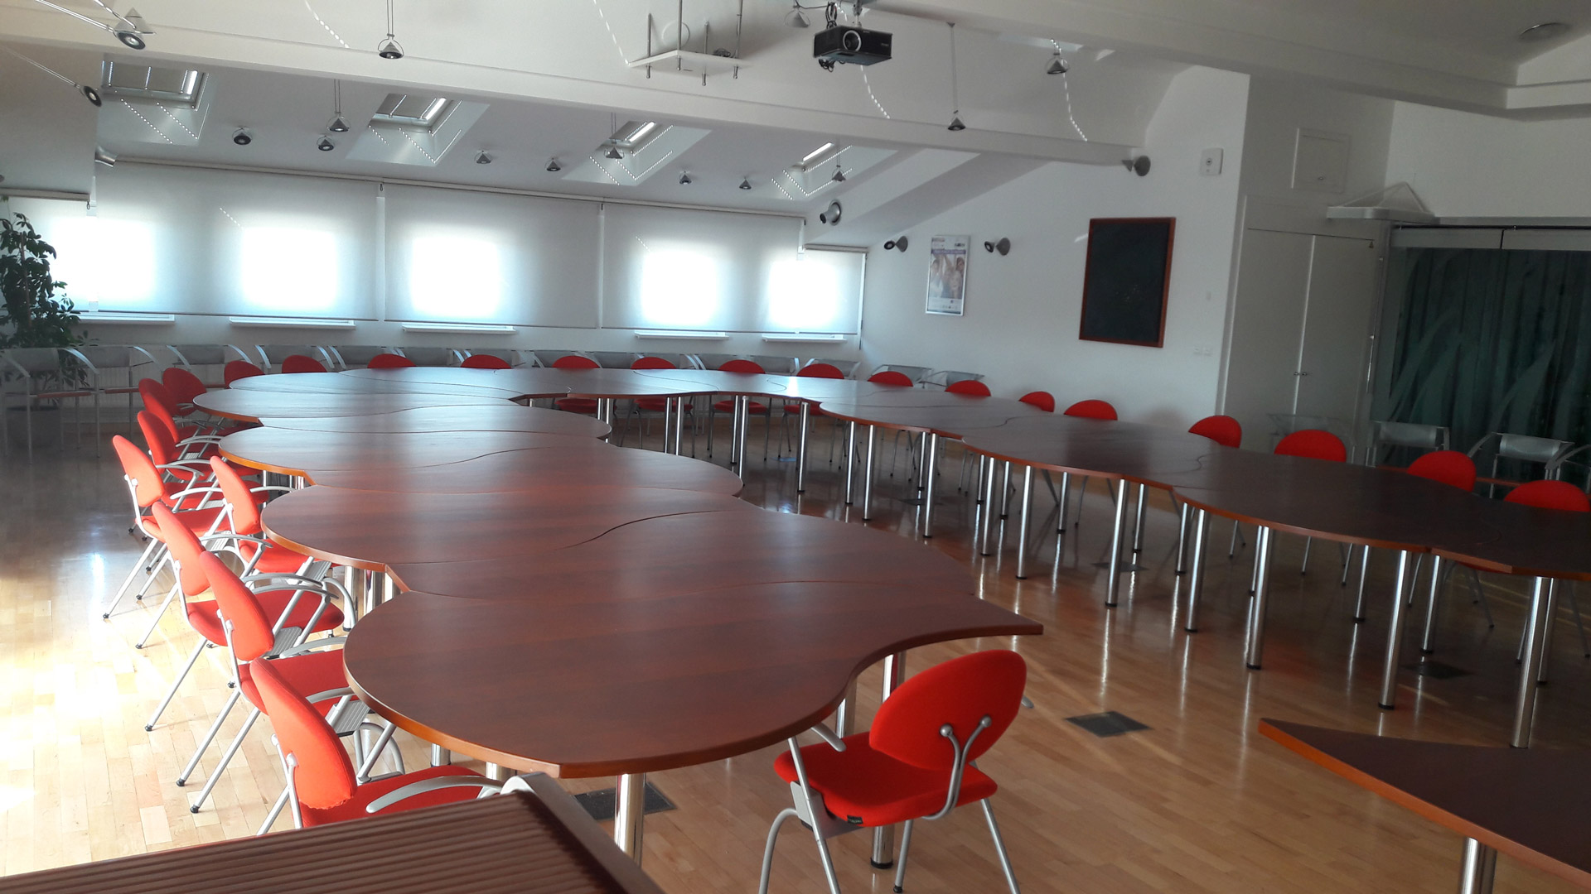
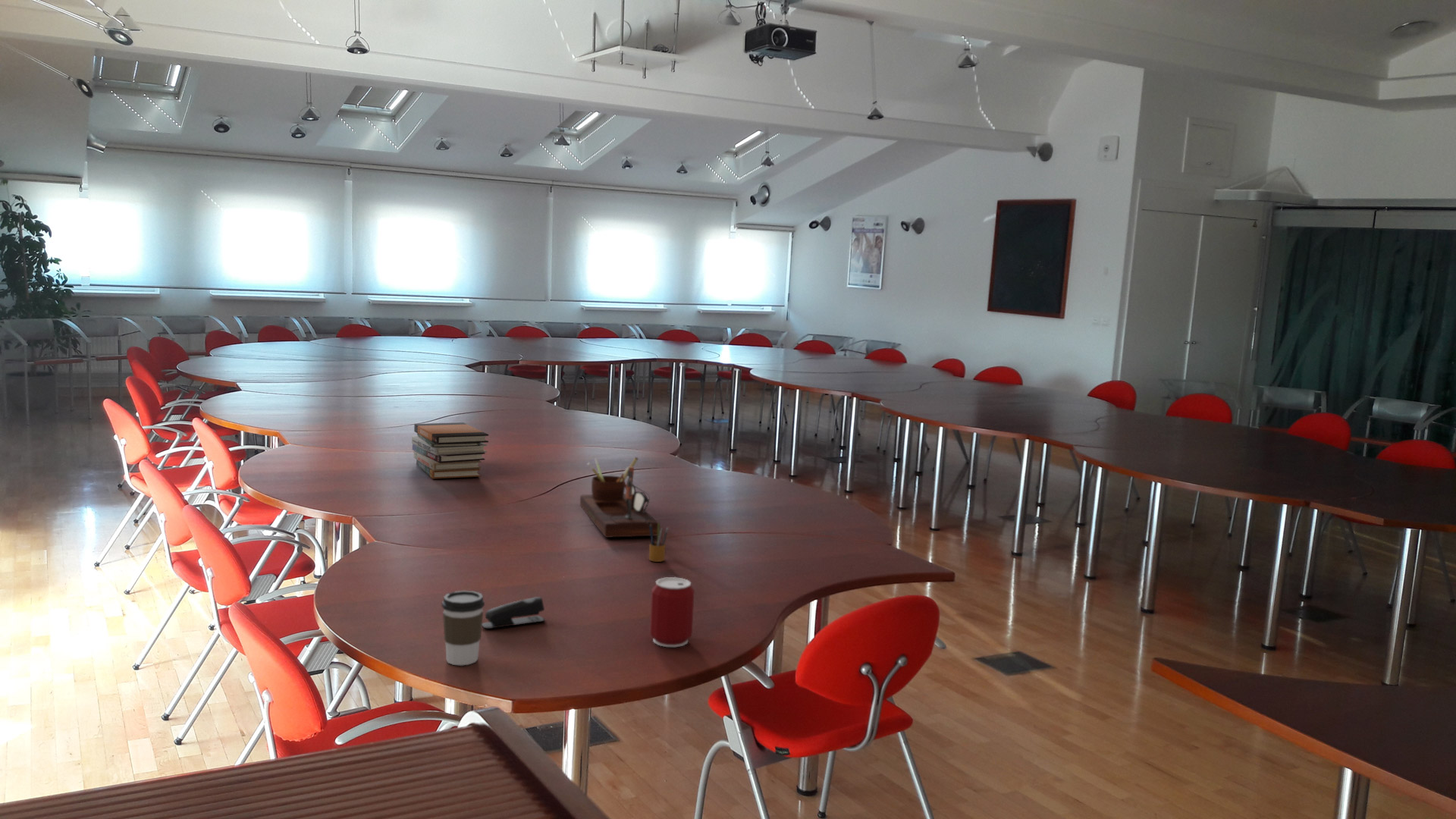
+ pencil box (657, 540)
+ stapler (513, 611)
+ book stack (448, 449)
+ coffee cup (463, 628)
+ can (672, 611)
+ desk organizer (618, 488)
